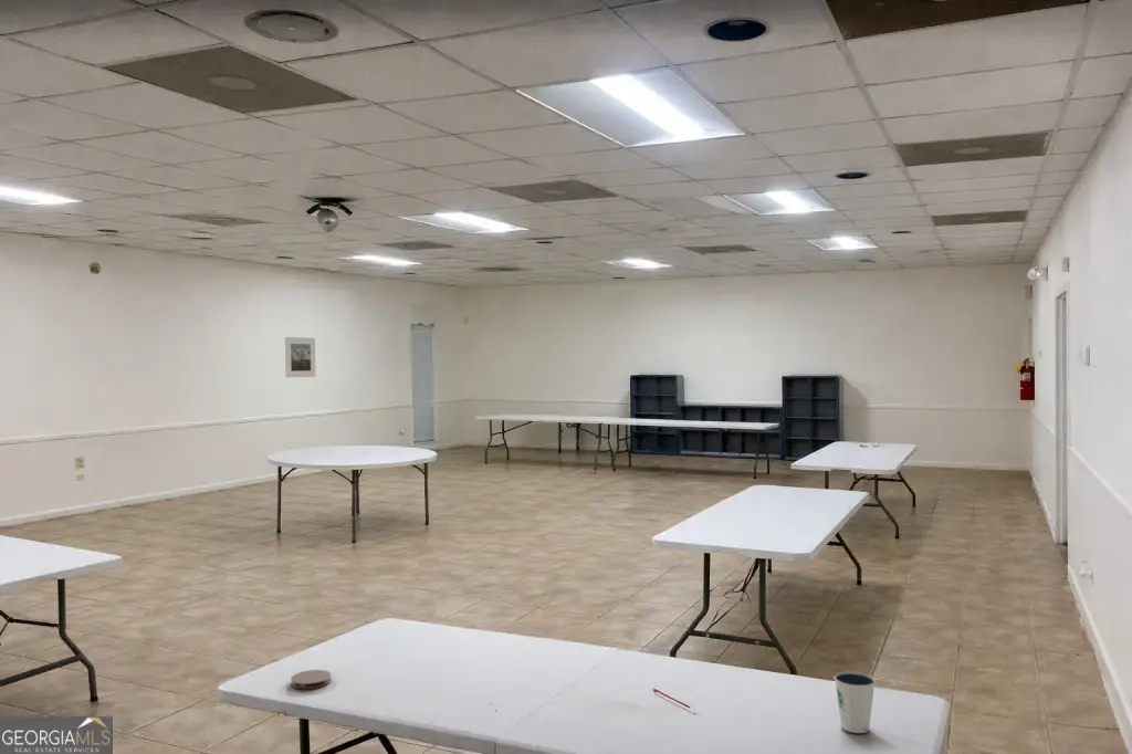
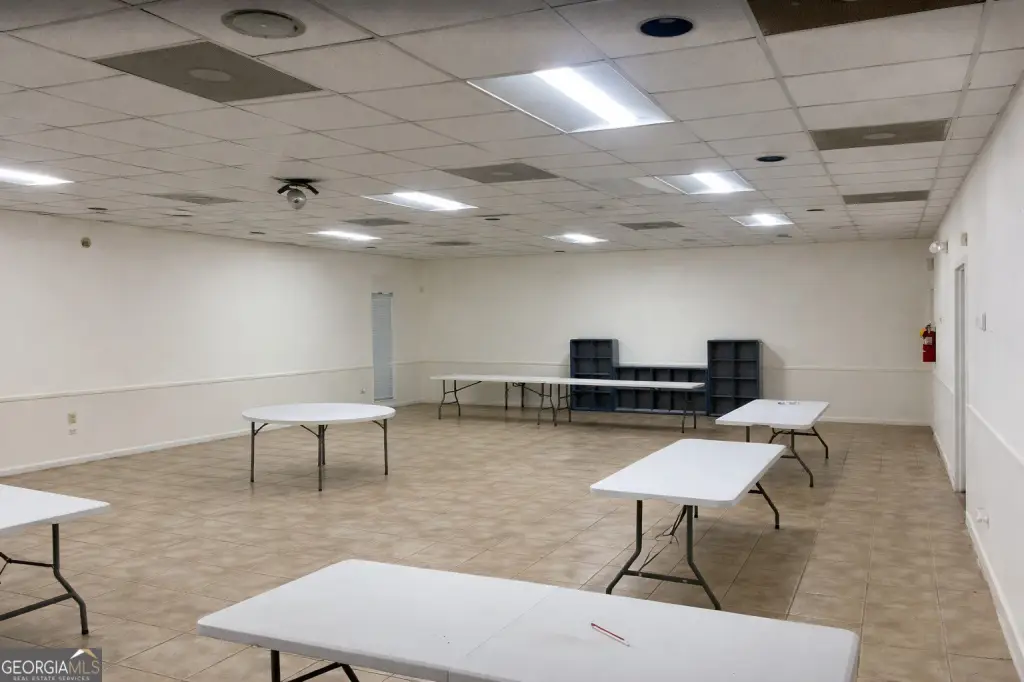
- coaster (311, 679)
- dixie cup (855, 703)
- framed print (300, 357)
